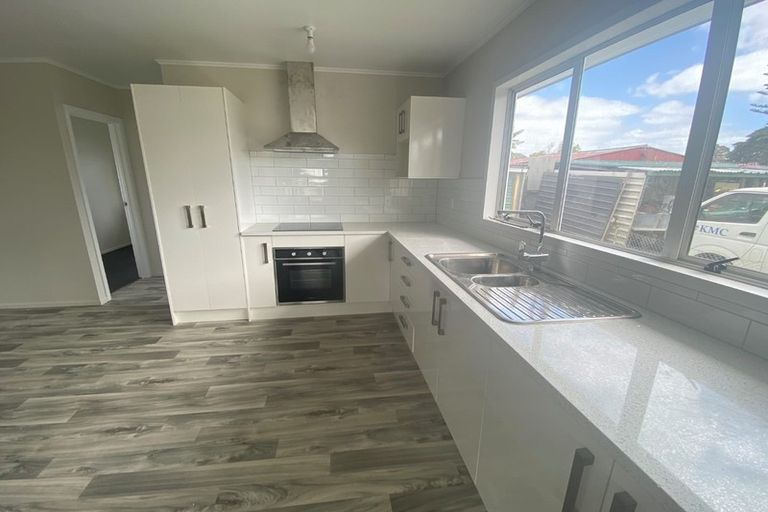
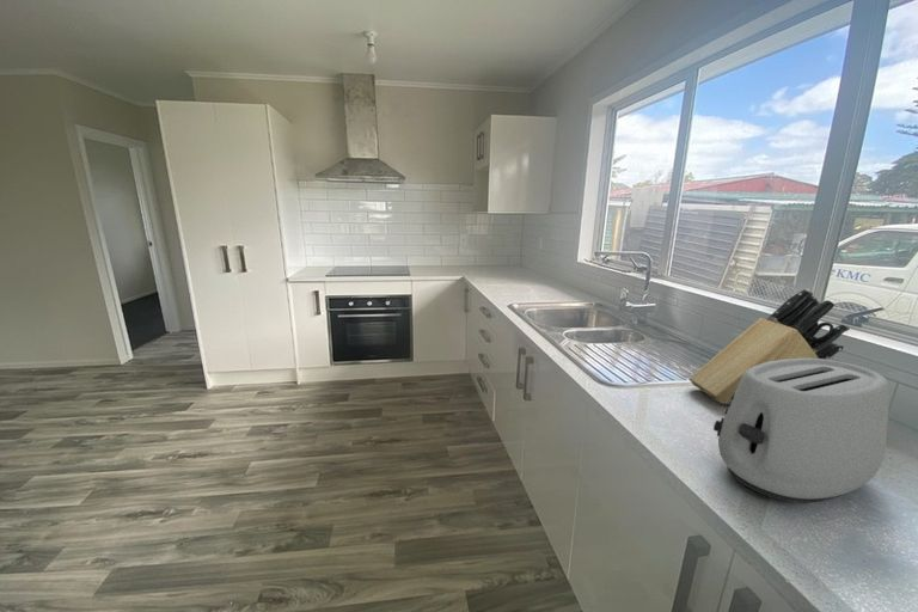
+ toaster (798, 426)
+ knife block (767, 344)
